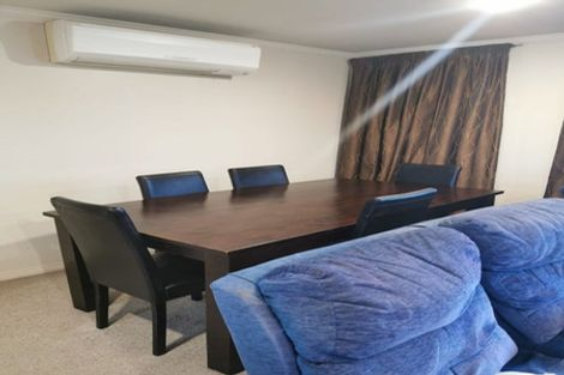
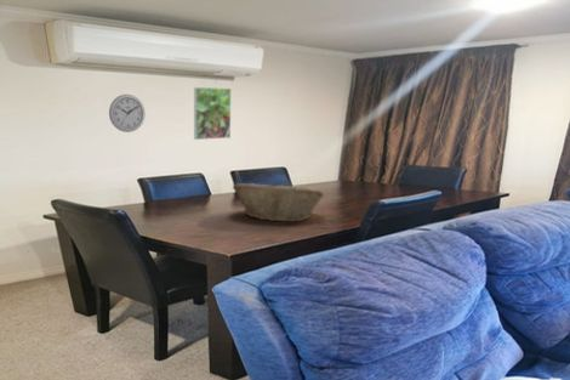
+ fruit basket (278, 197)
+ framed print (212, 113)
+ wall clock (127, 113)
